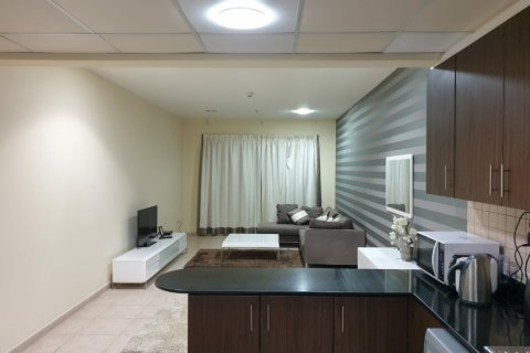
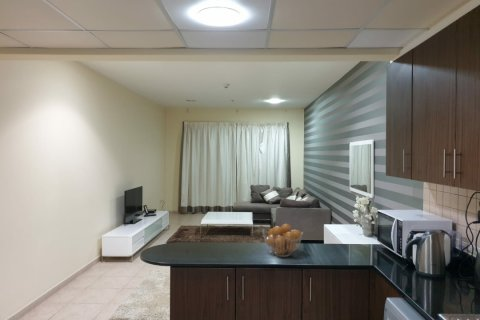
+ fruit basket (282, 239)
